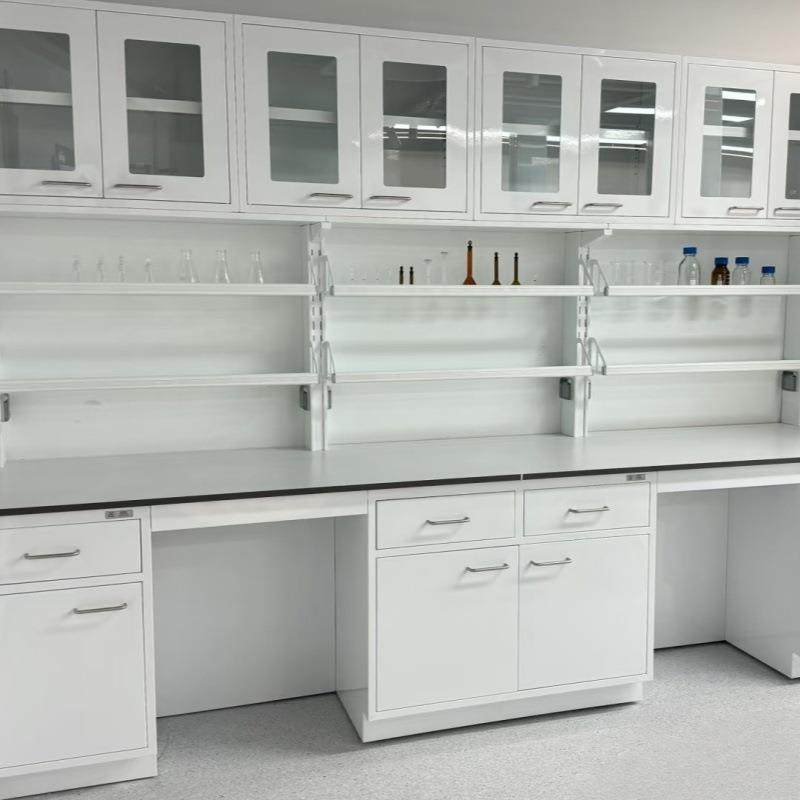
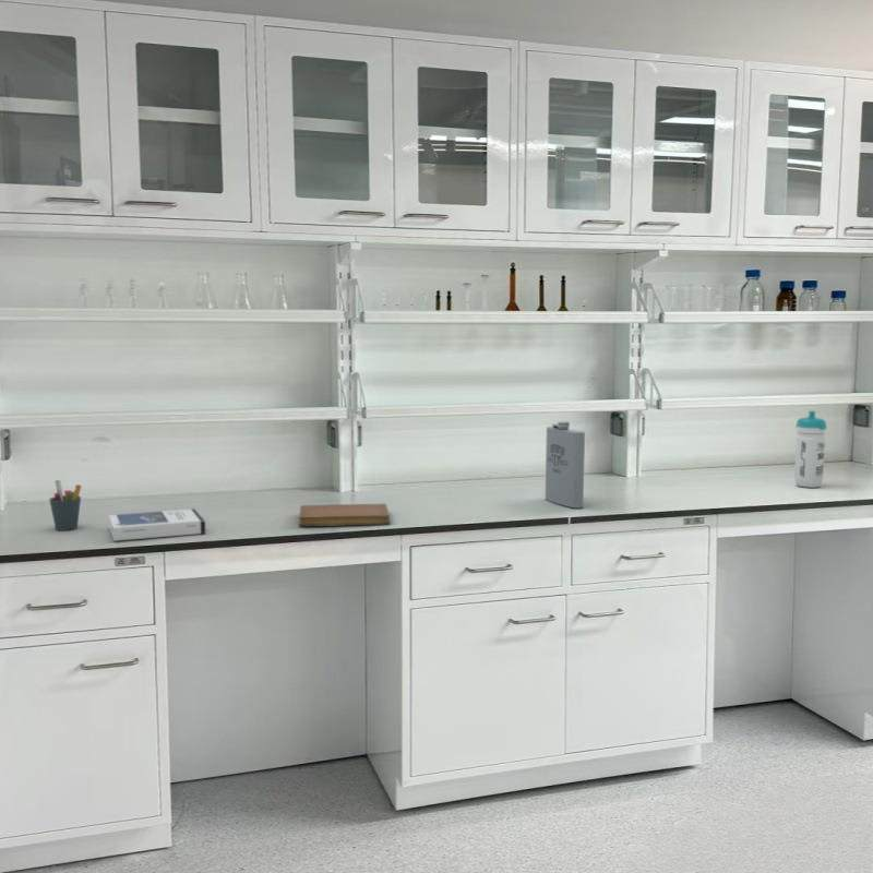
+ water bottle (810, 447)
+ flask (563, 462)
+ notebook (344, 514)
+ hardback book (156, 524)
+ pen holder (65, 504)
